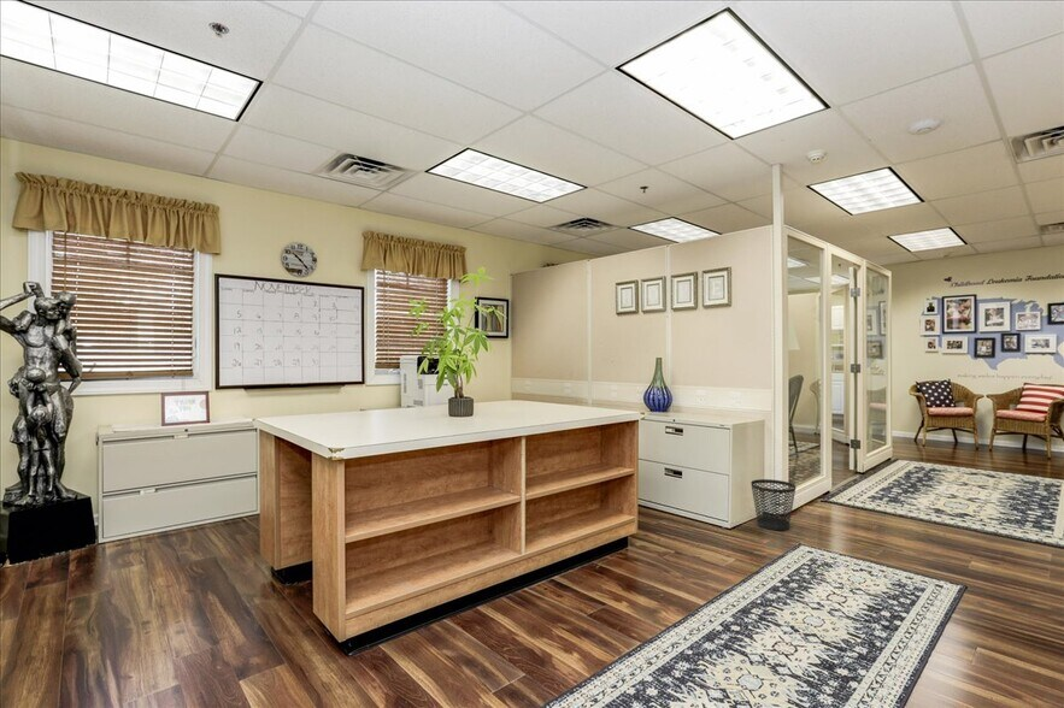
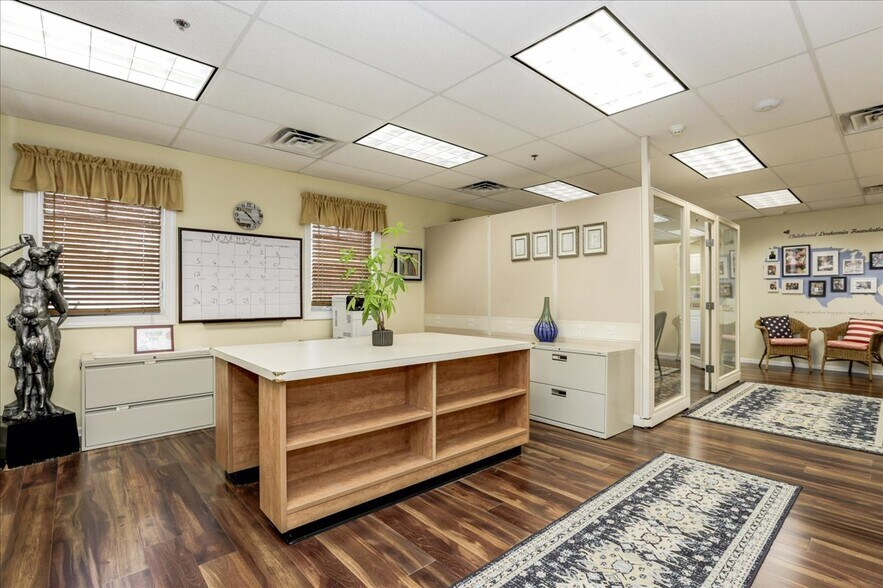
- wastebasket (772, 505)
